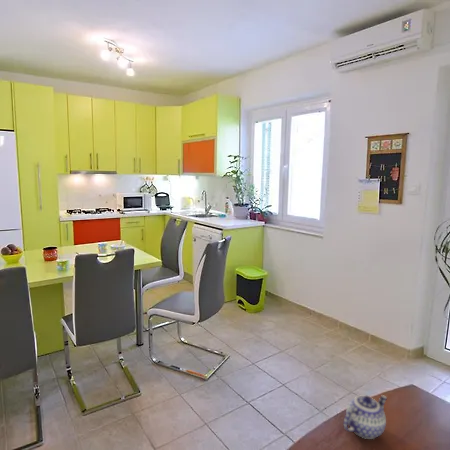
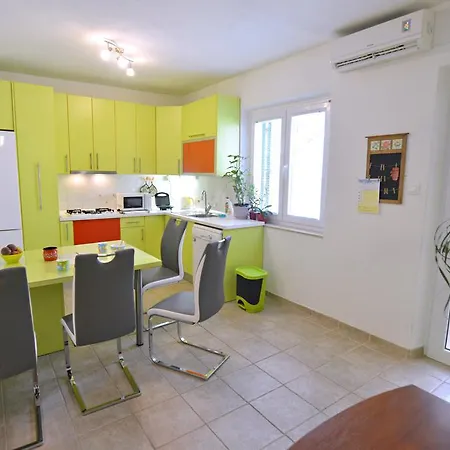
- teapot (365, 413)
